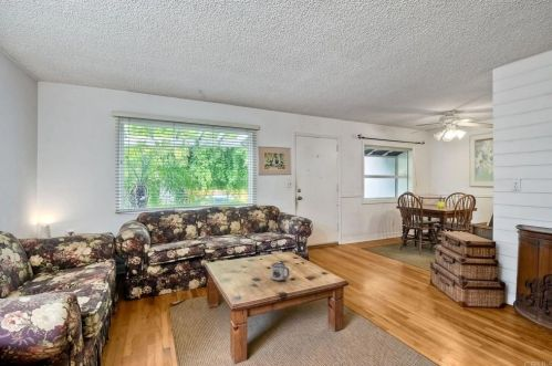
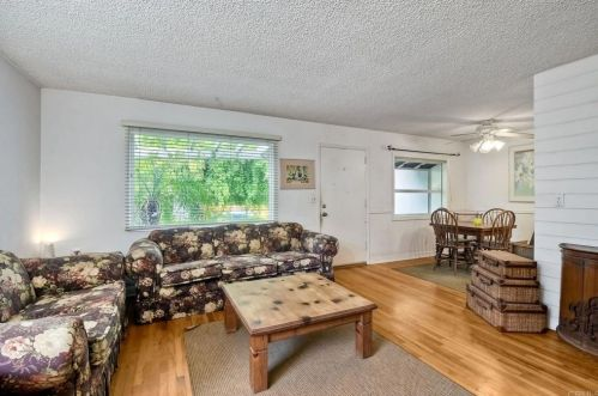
- mug (280, 272)
